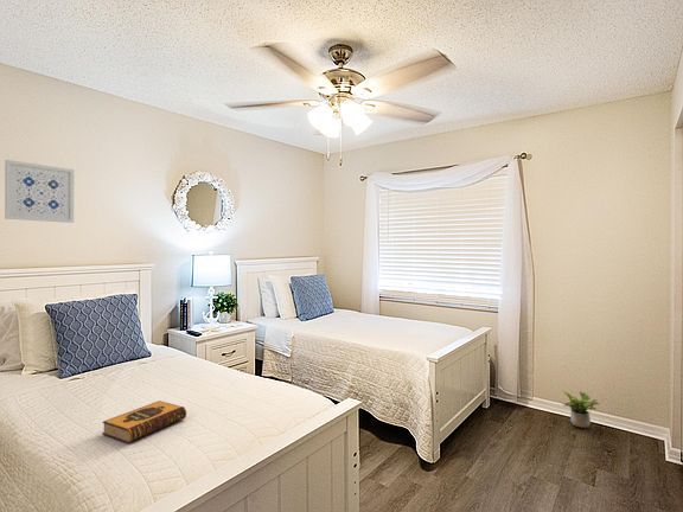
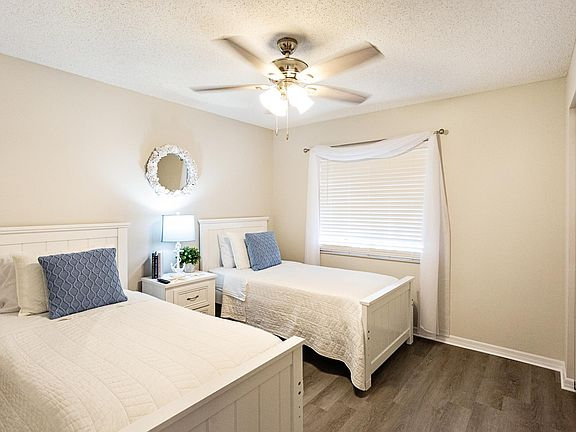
- potted plant (580, 409)
- hardback book (146, 420)
- wall art (40, 192)
